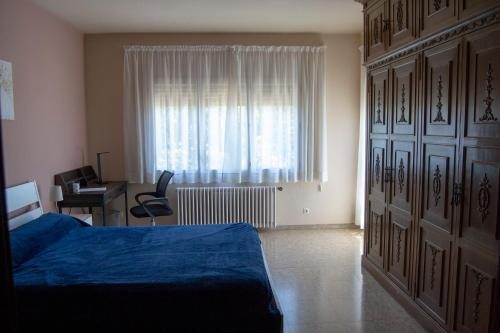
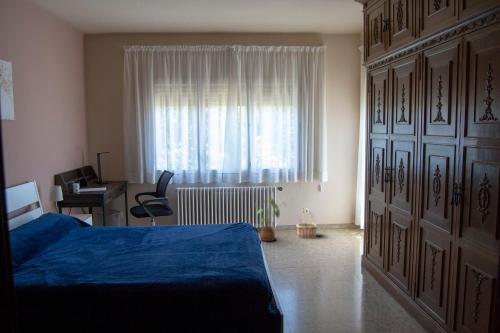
+ basket (306, 223)
+ house plant (269, 219)
